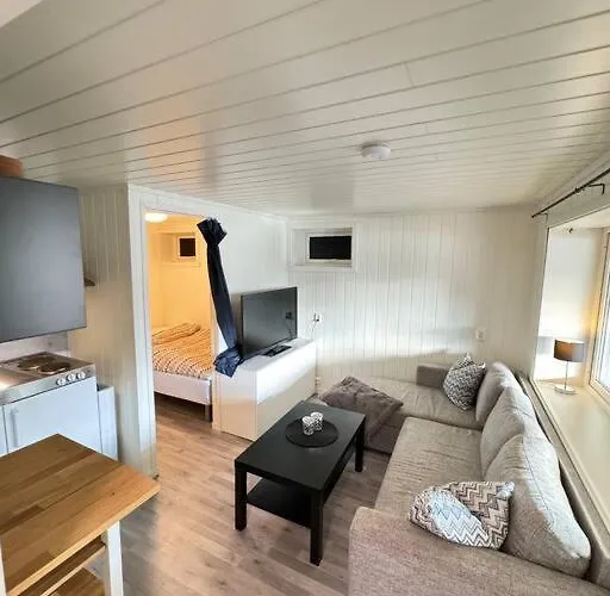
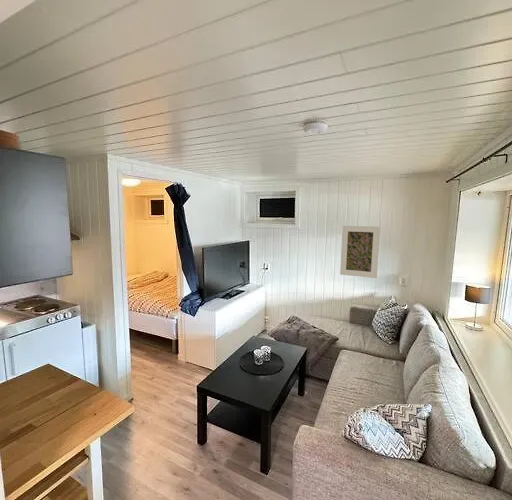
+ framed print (359, 251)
